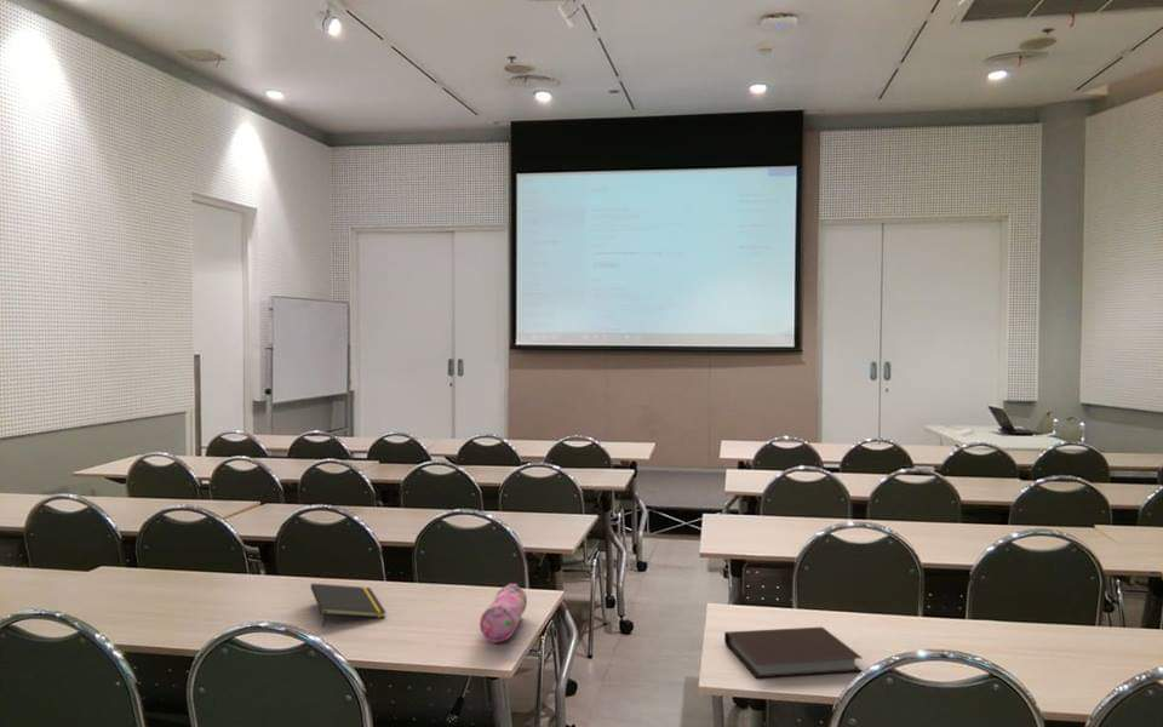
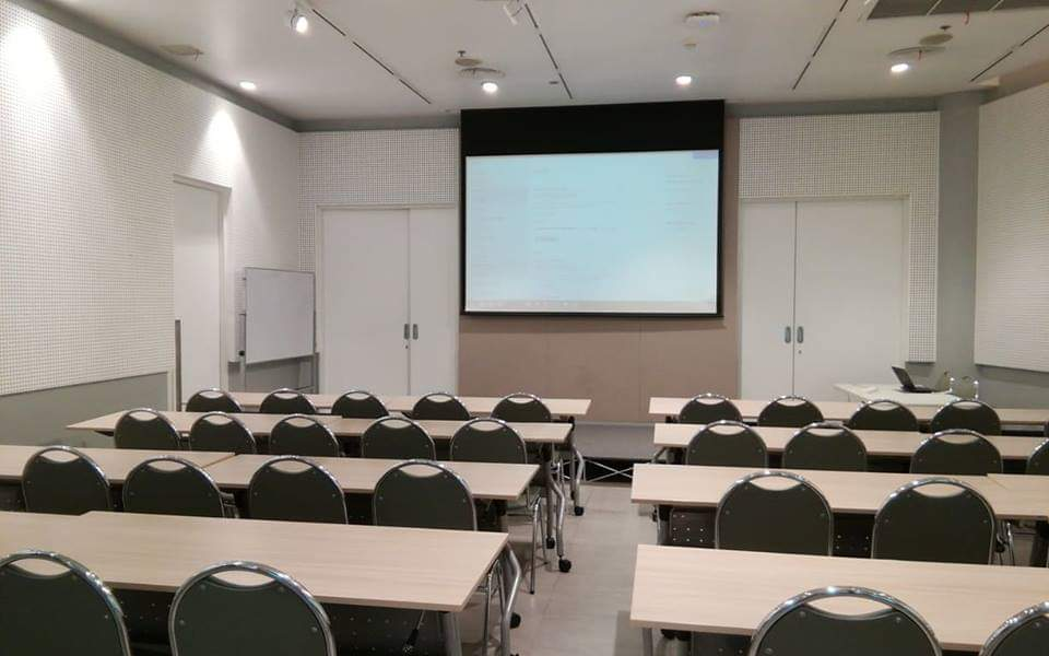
- notebook (790, 649)
- notepad (346, 600)
- pencil case (504, 611)
